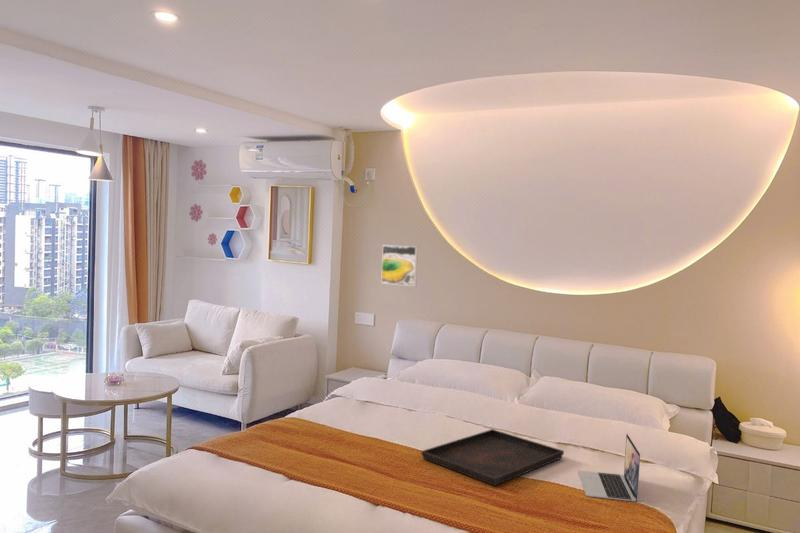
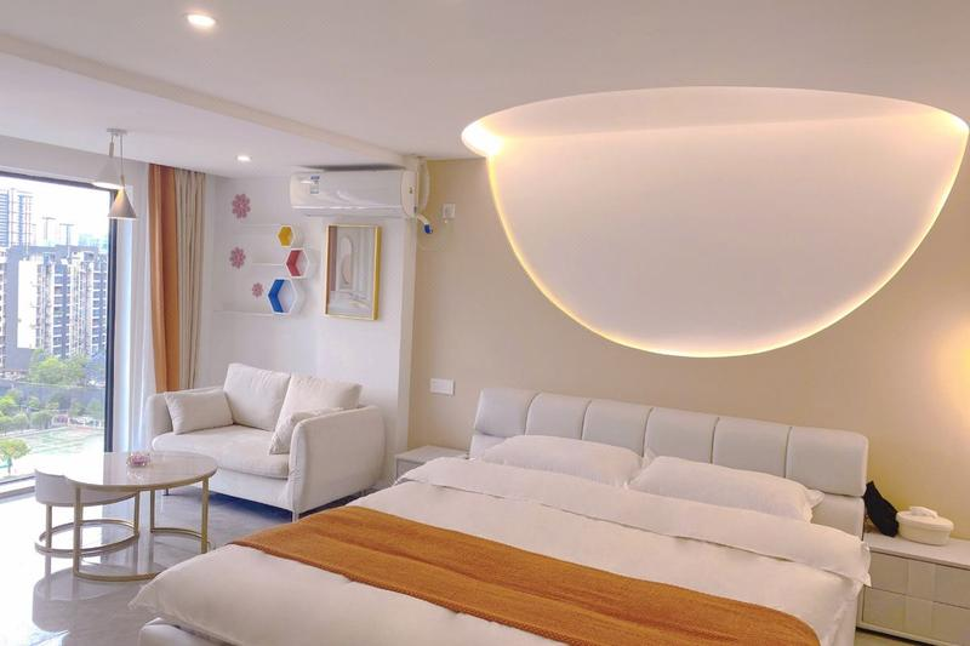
- serving tray (493, 454)
- laptop (607, 473)
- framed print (399, 265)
